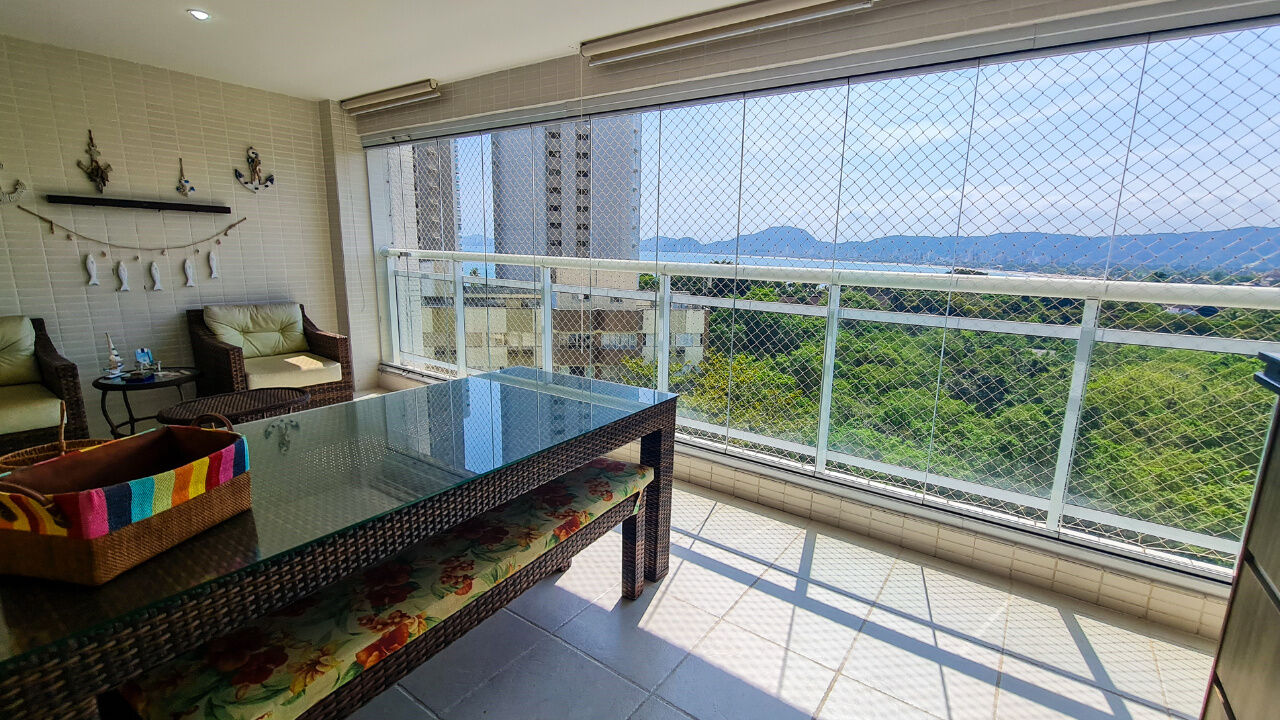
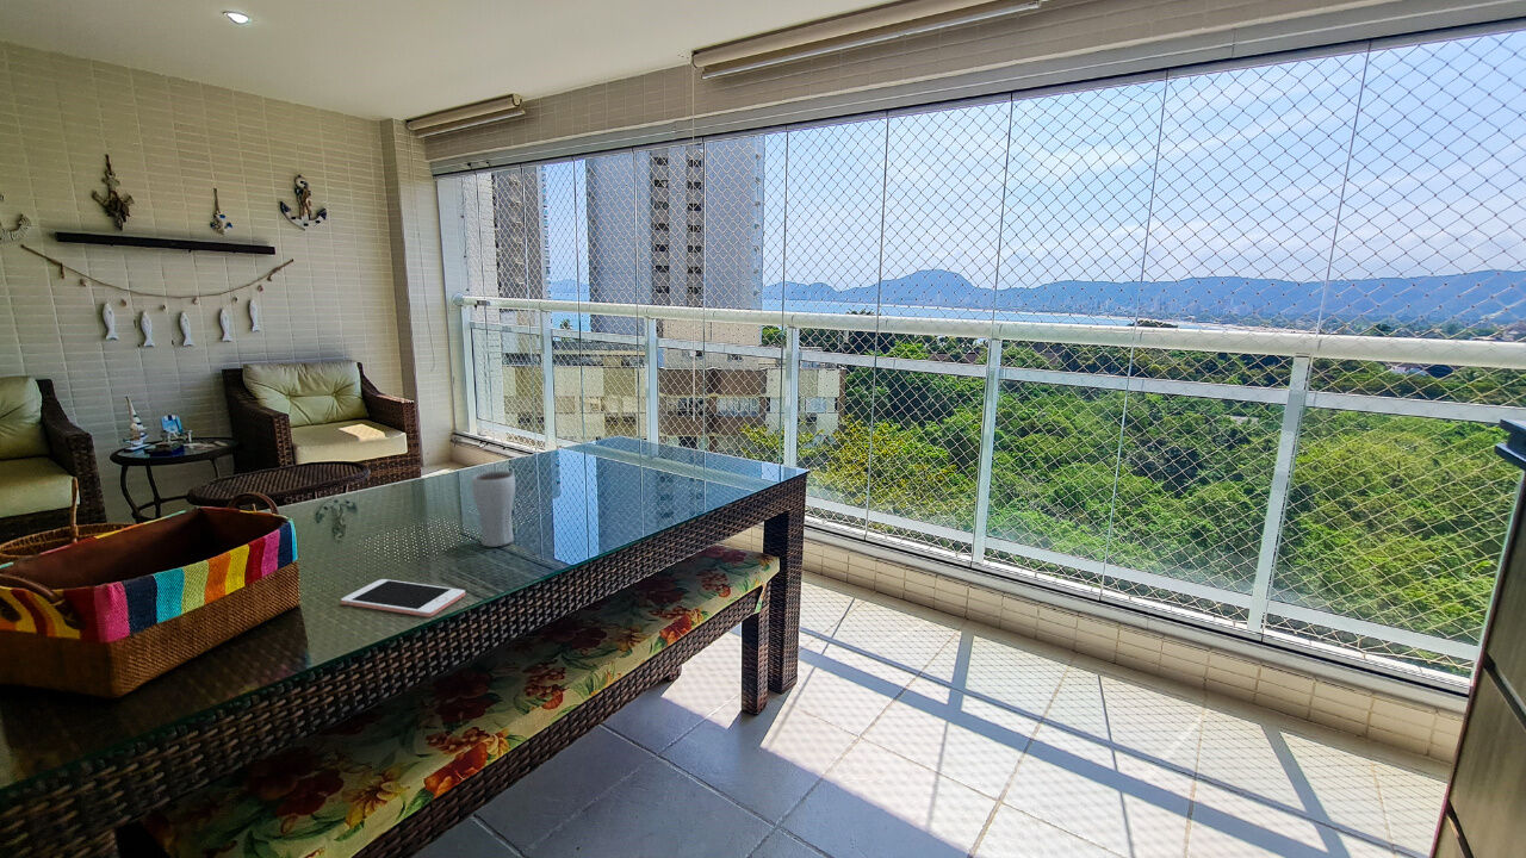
+ drinking glass (495, 509)
+ cell phone (404, 597)
